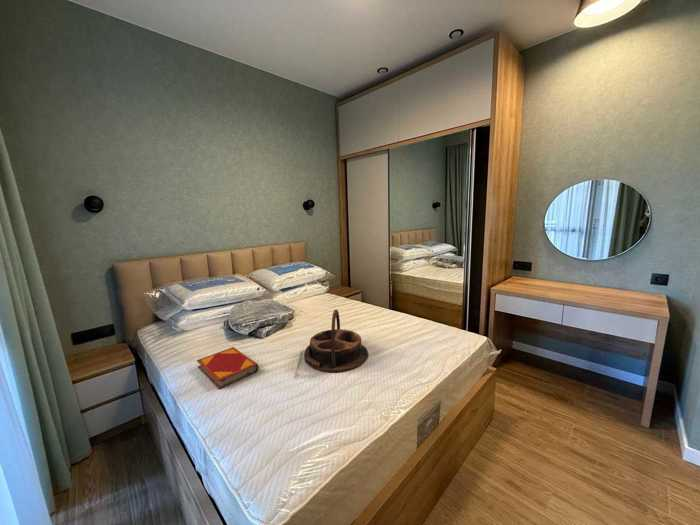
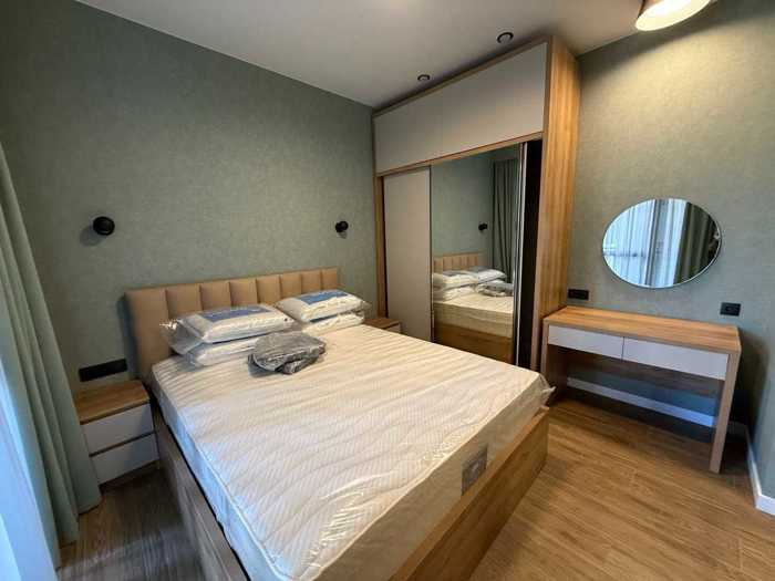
- hardback book (227, 365)
- serving tray (335, 333)
